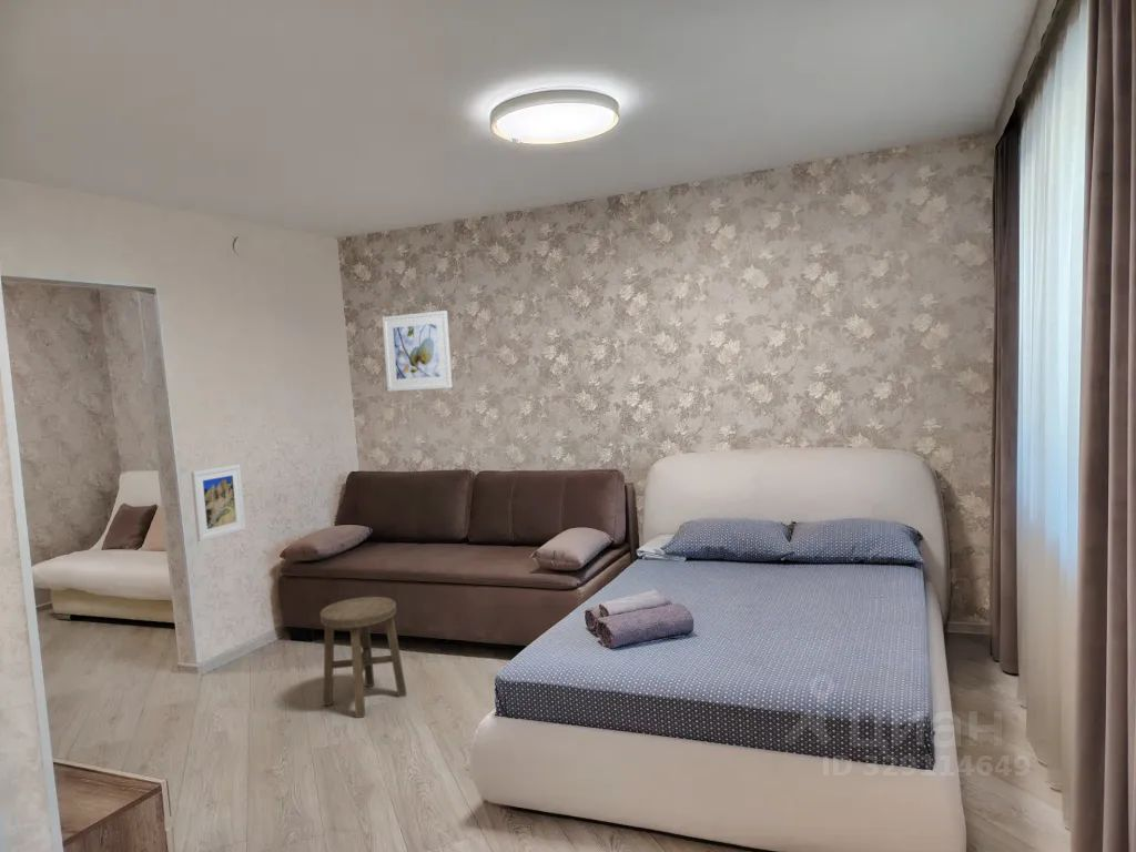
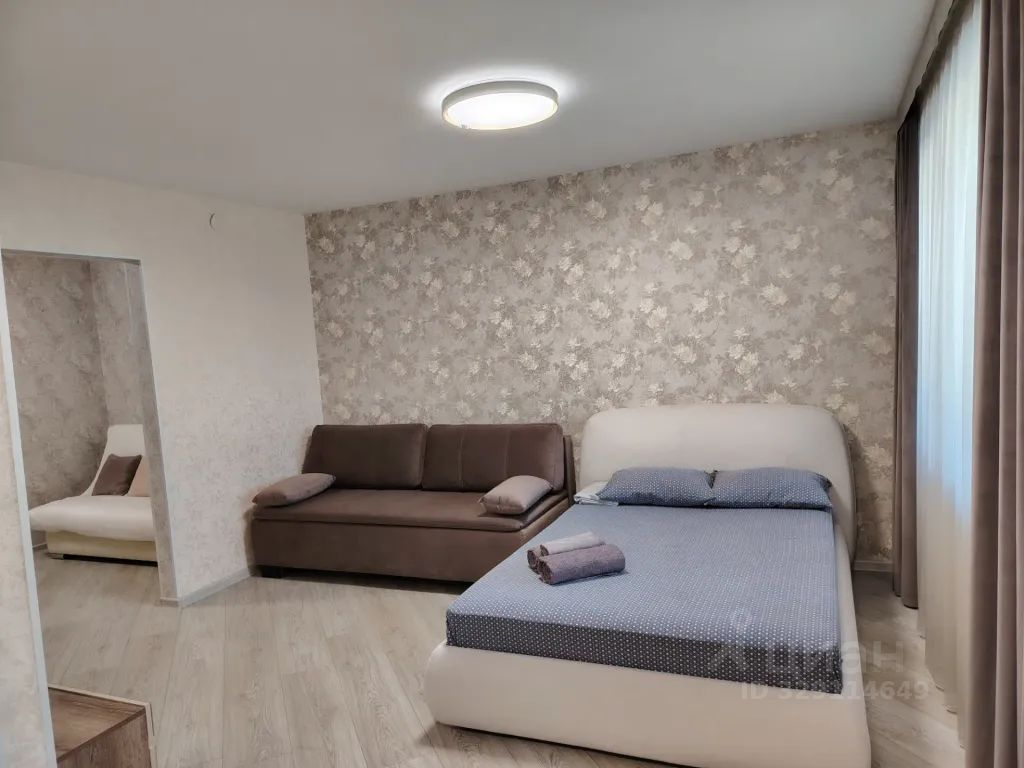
- stool (362, 653)
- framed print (416, 352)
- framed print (219, 501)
